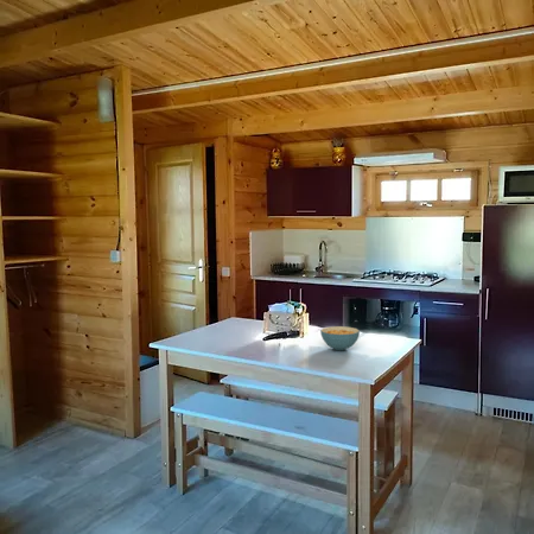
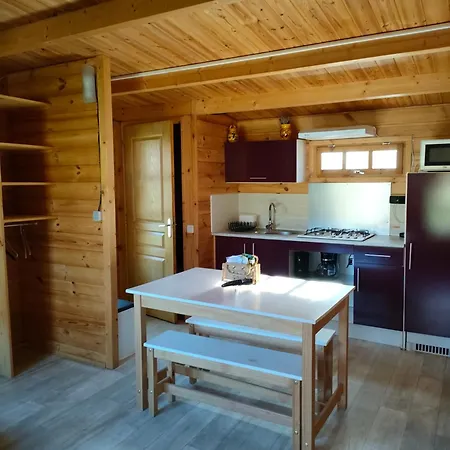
- cereal bowl (339, 339)
